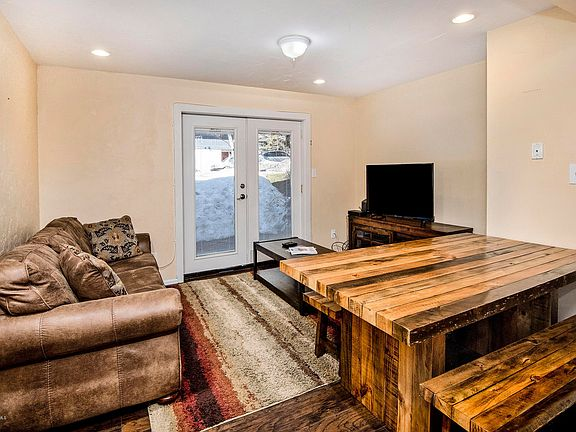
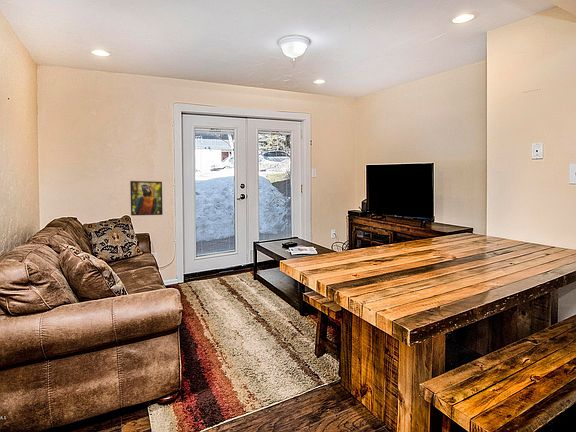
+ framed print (146, 198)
